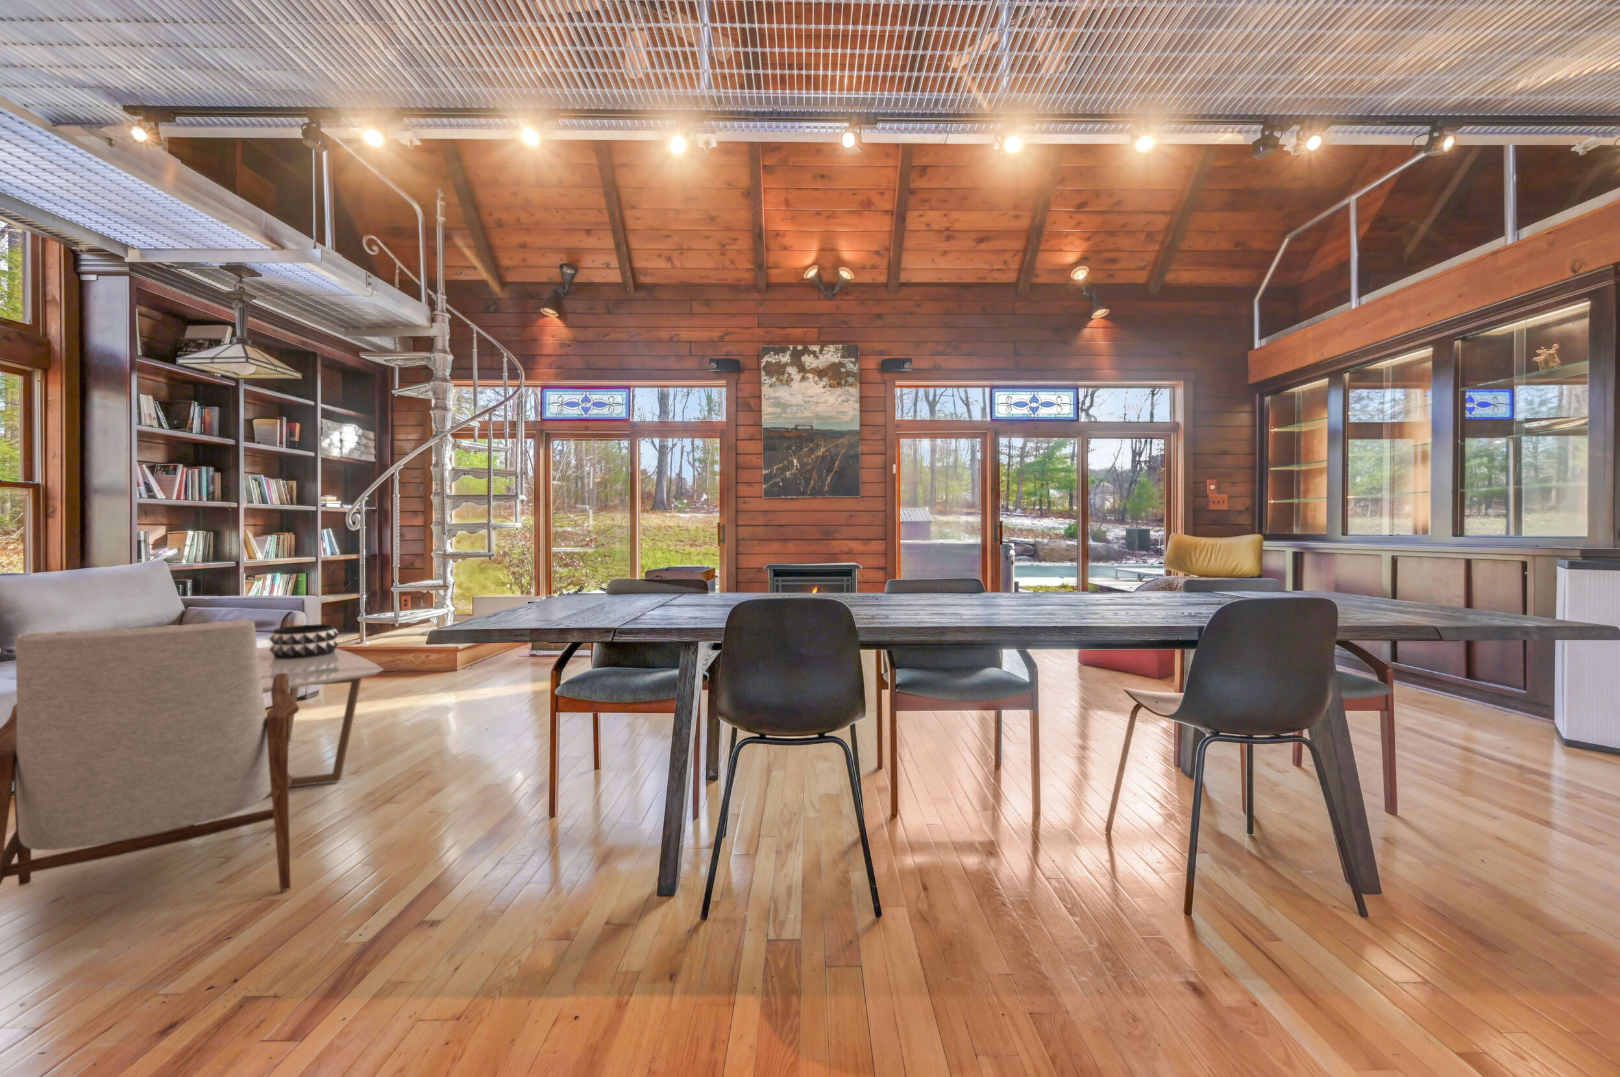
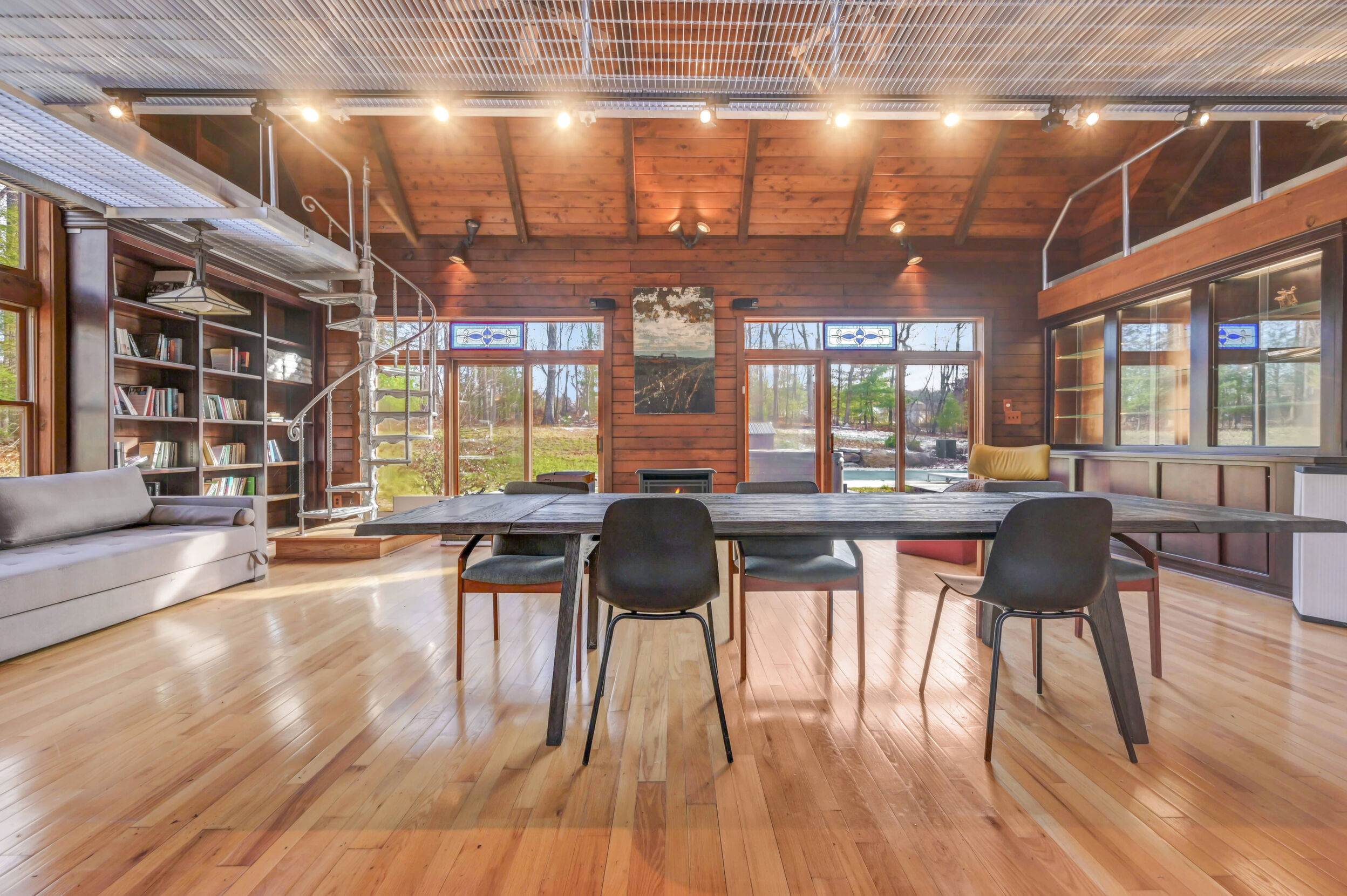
- armchair (156, 750)
- decorative bowl (304, 641)
- coffee table (289, 716)
